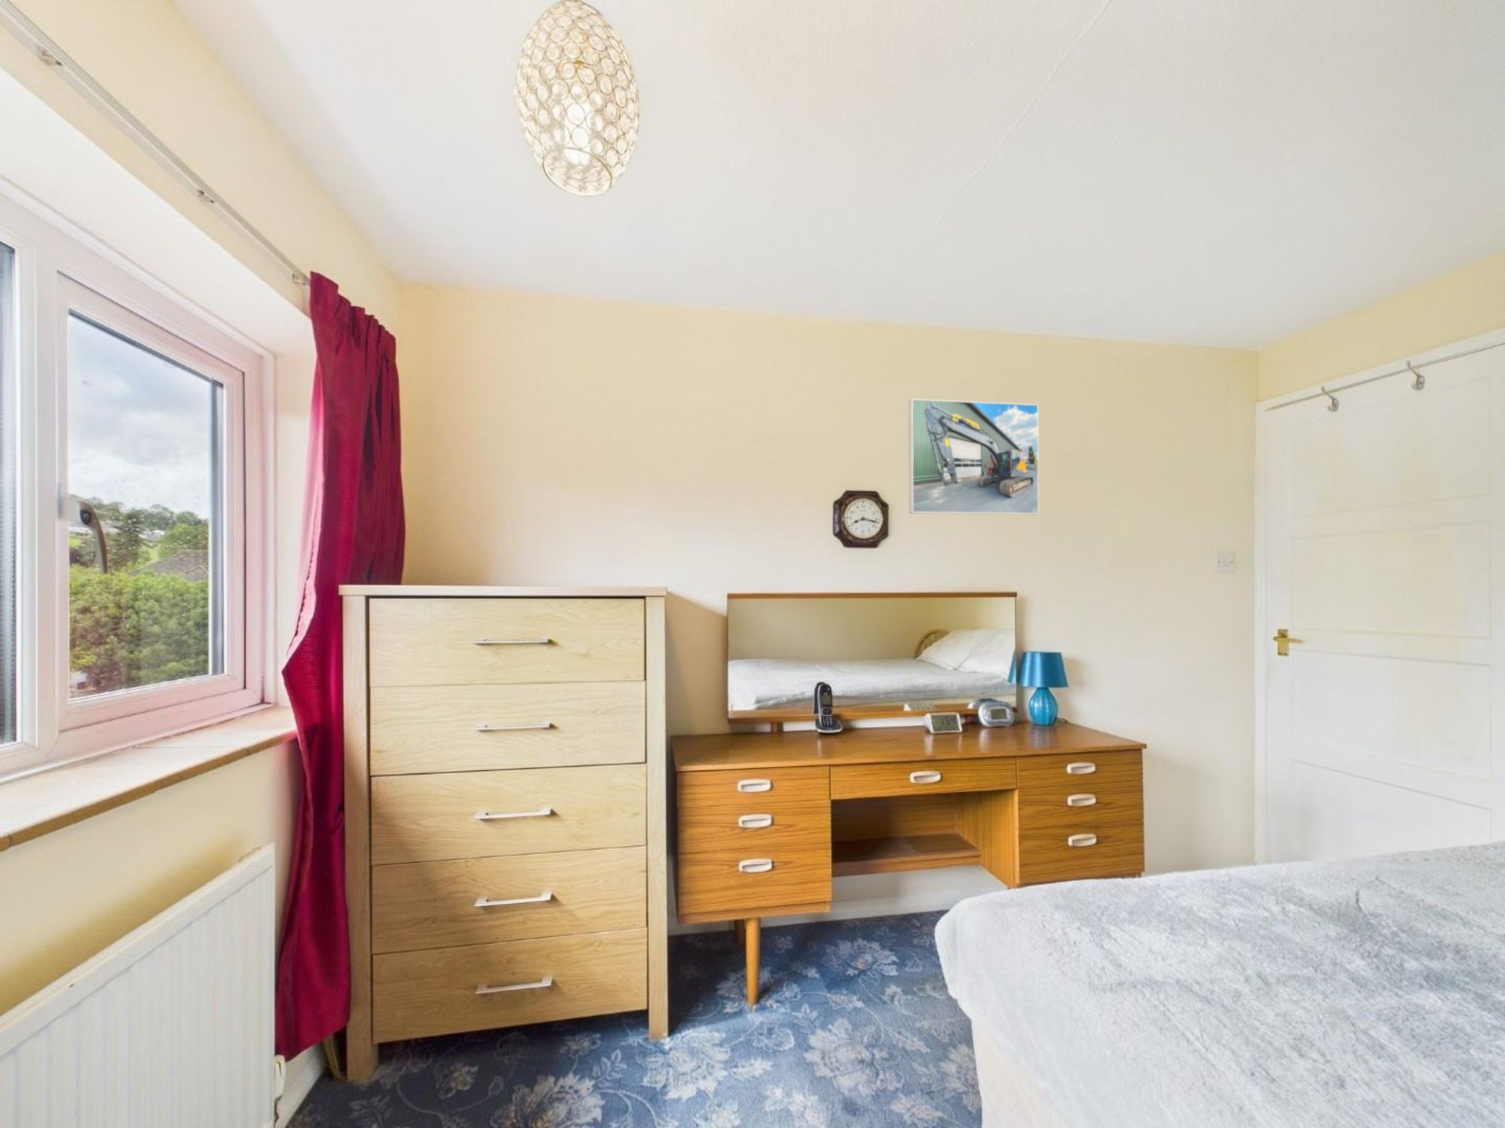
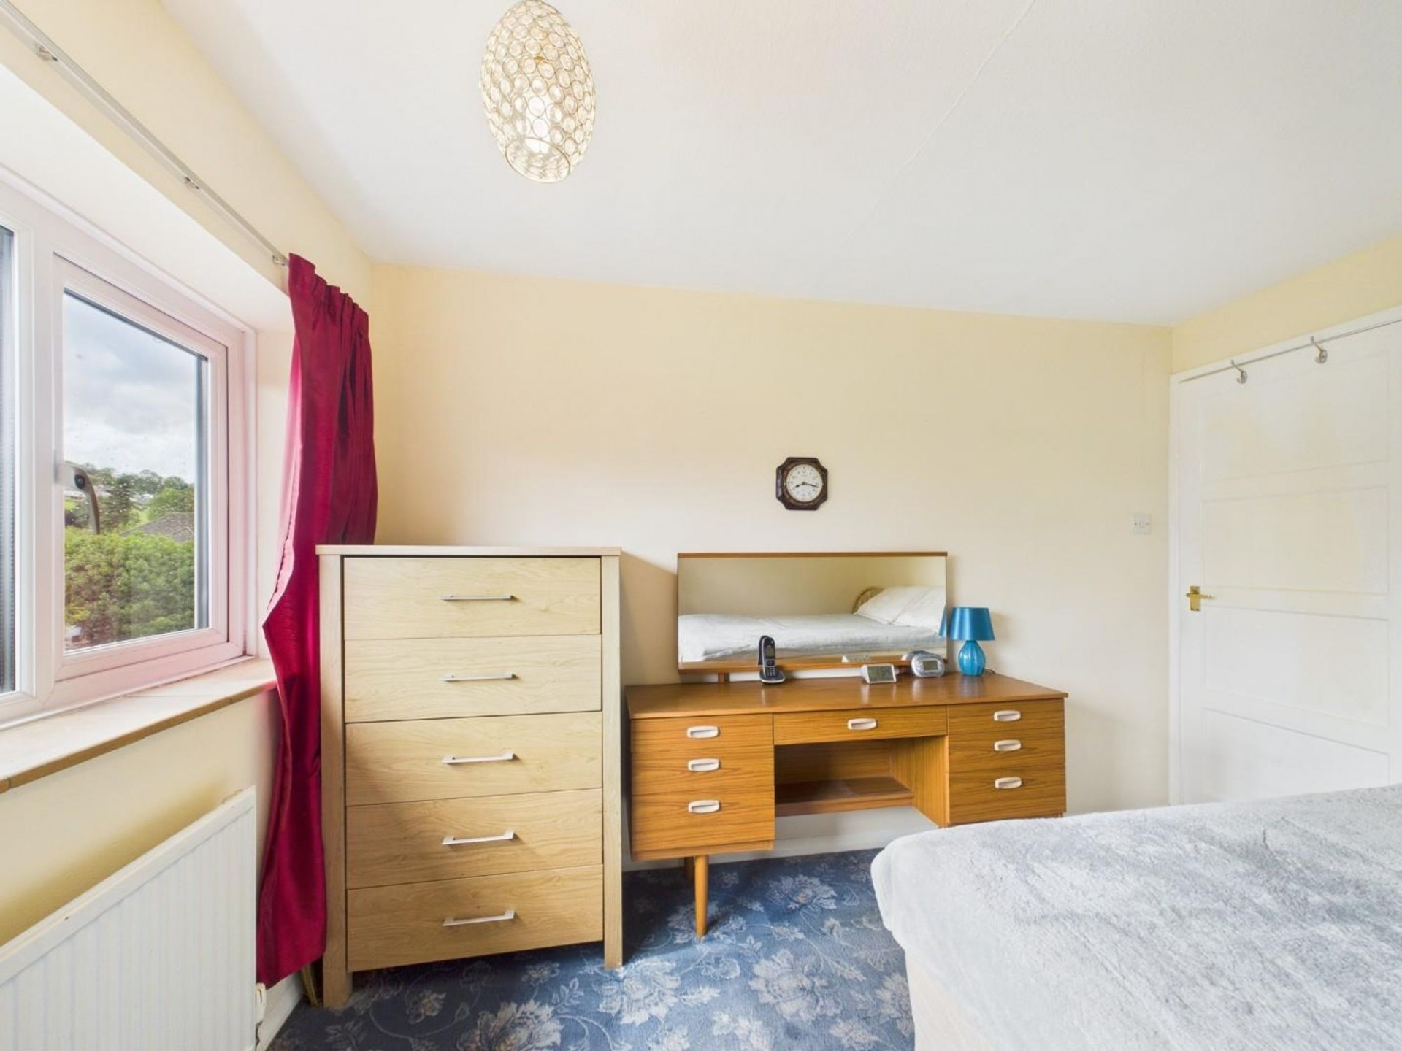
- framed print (974, 457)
